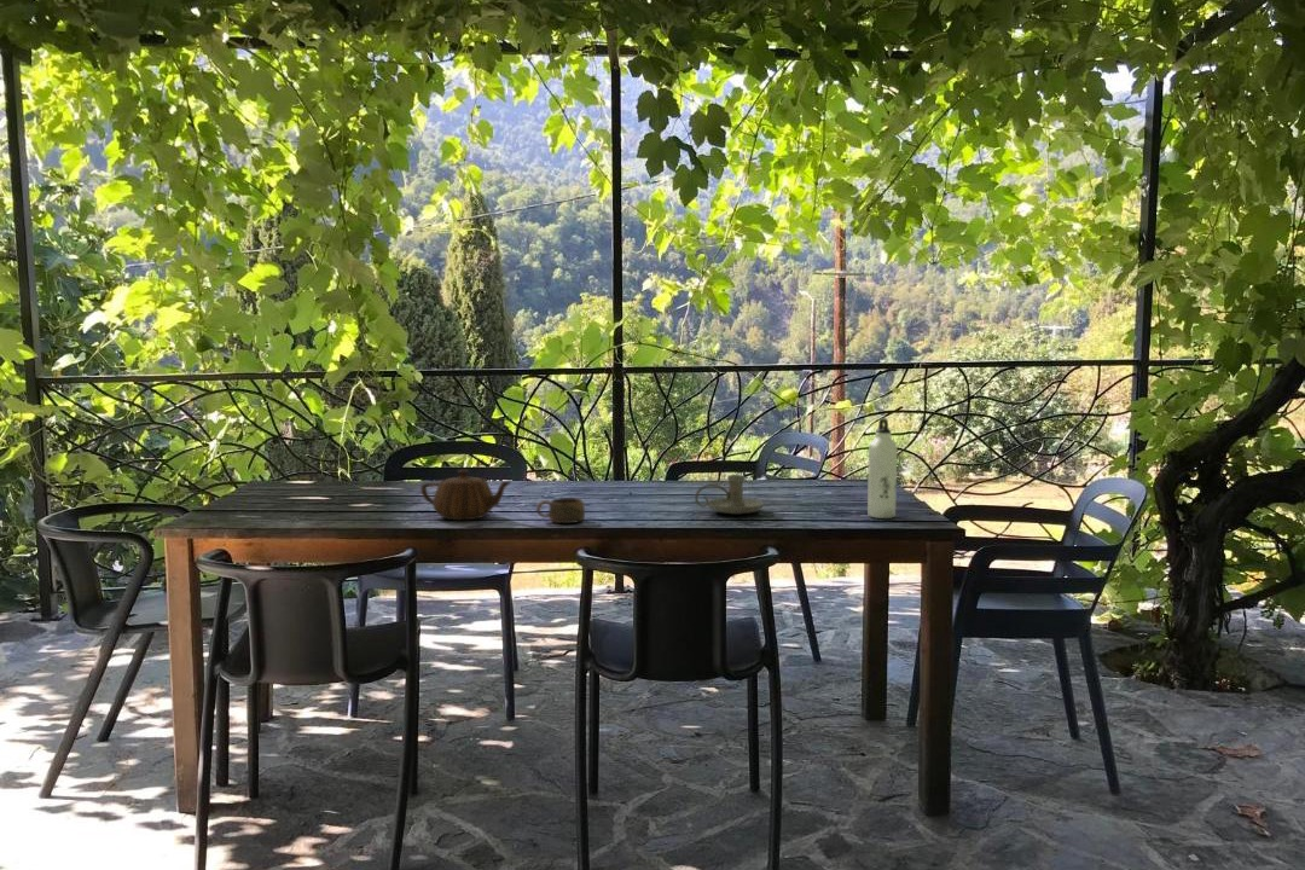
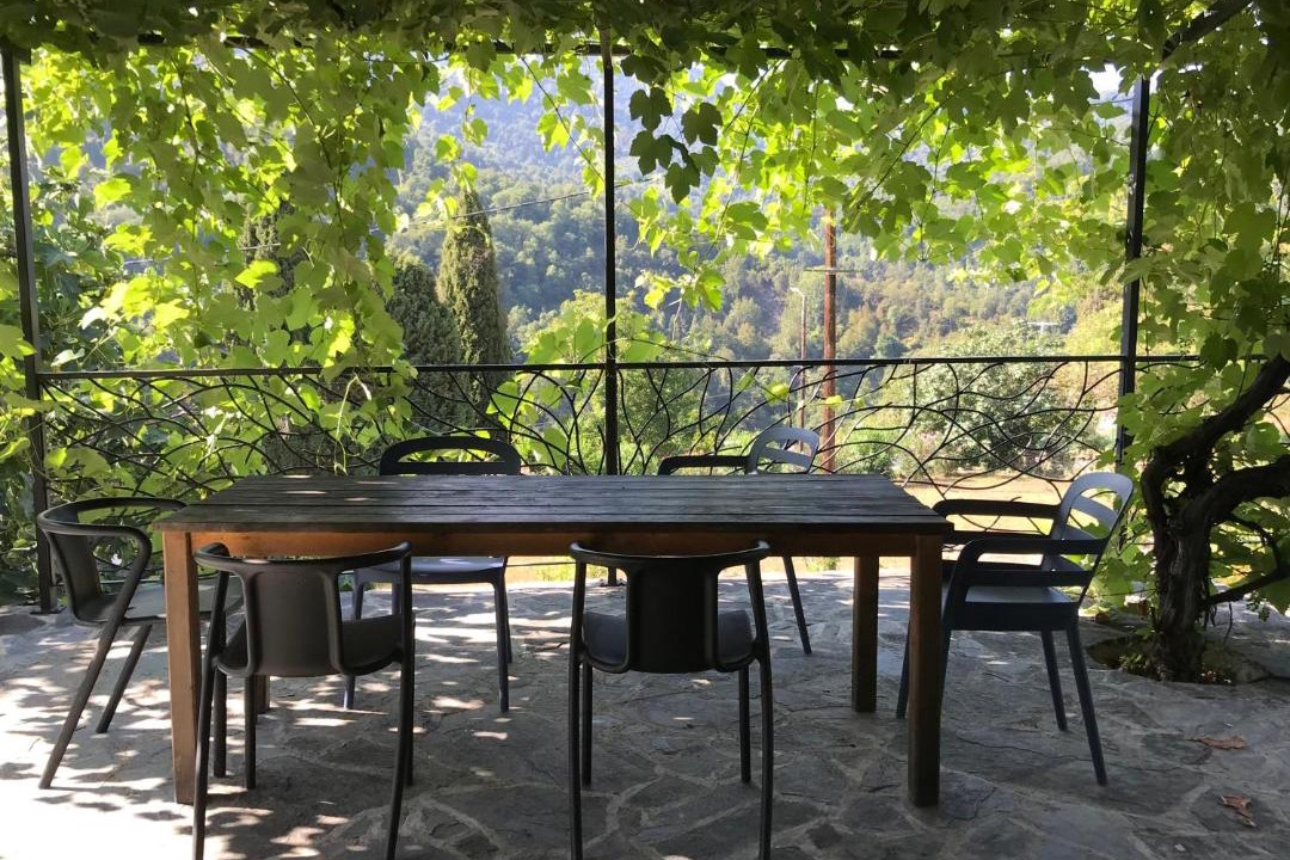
- water bottle (882, 466)
- candle holder (729, 494)
- teapot (466, 493)
- cup (561, 510)
